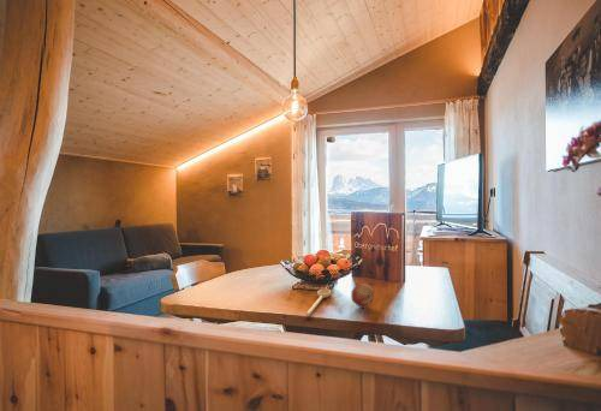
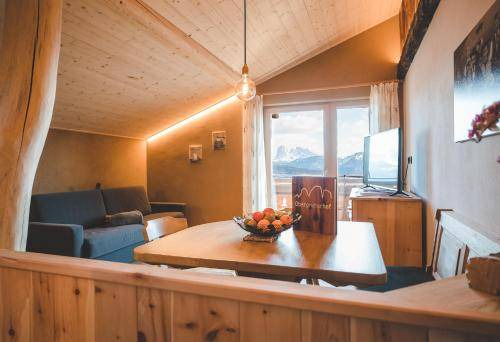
- fruit (362, 294)
- spoon (317, 300)
